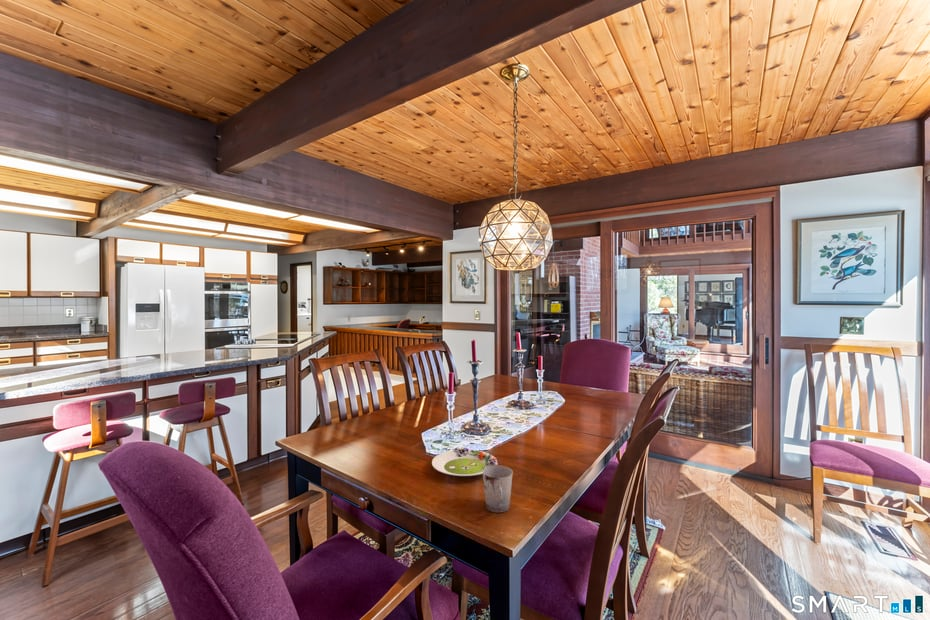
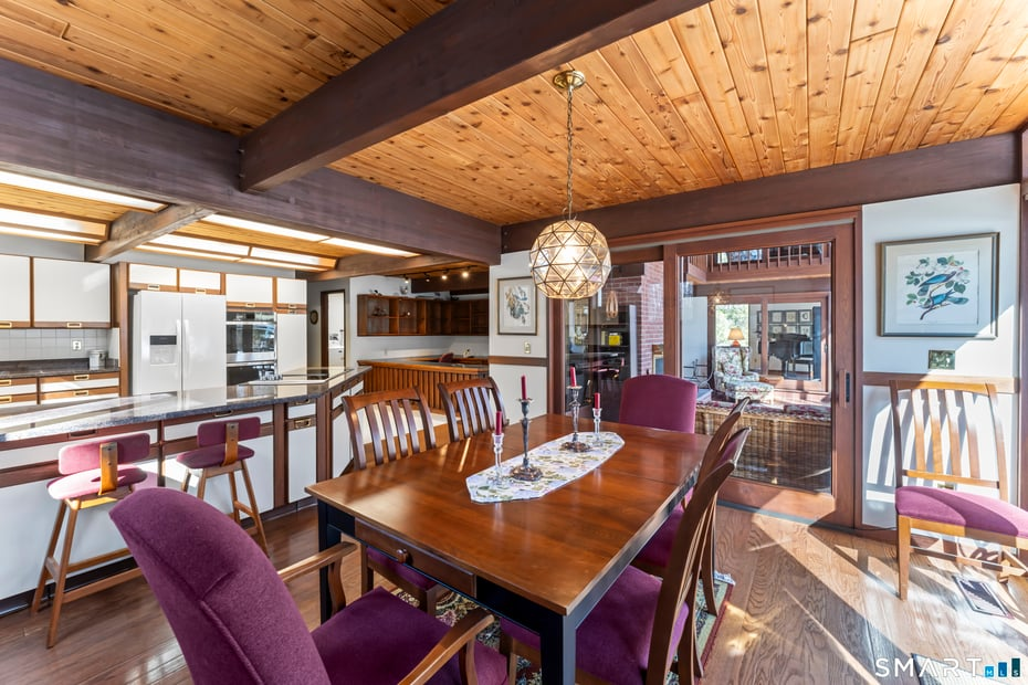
- cup (498, 491)
- salad plate (464, 463)
